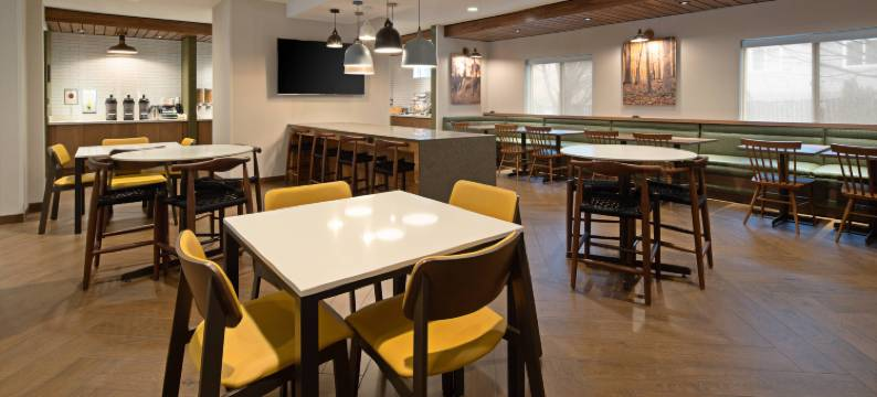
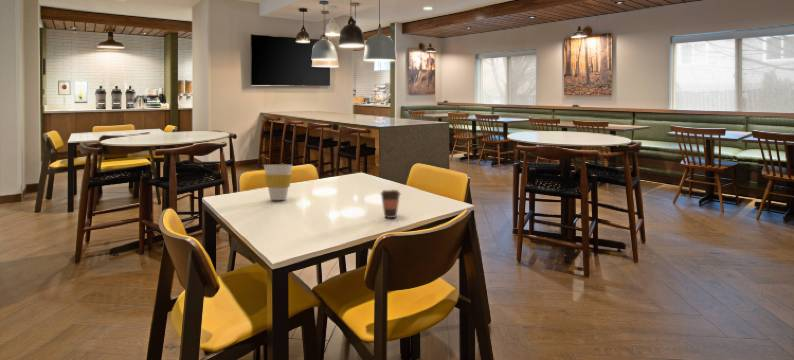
+ cup (278, 182)
+ coffee cup (390, 203)
